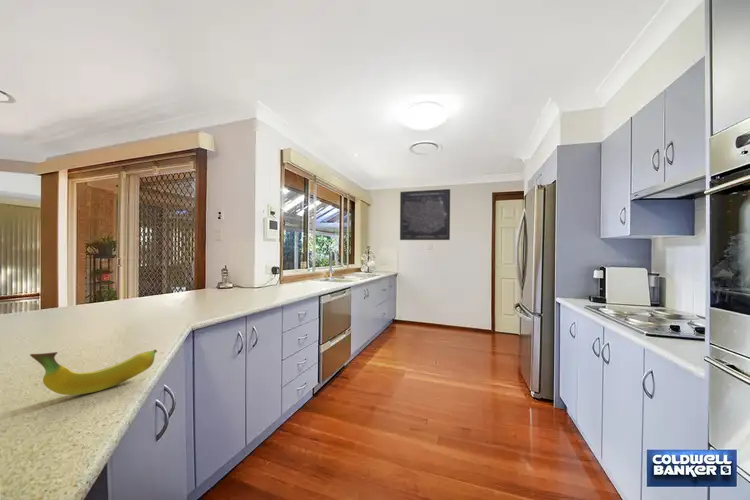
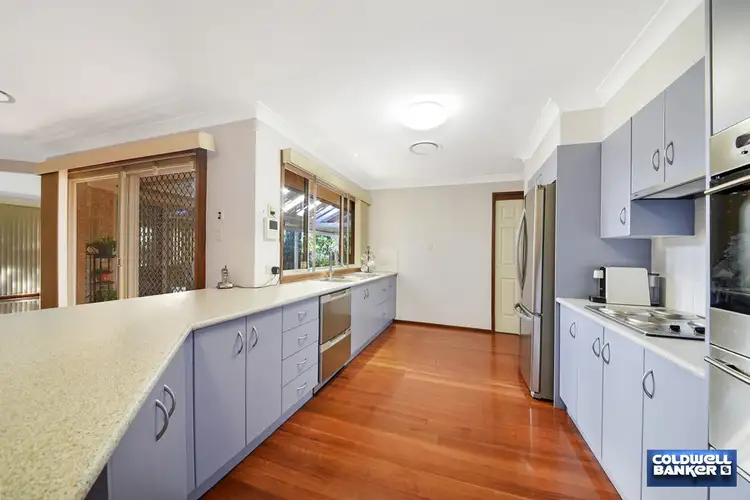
- fruit (102, 369)
- wall art (424, 215)
